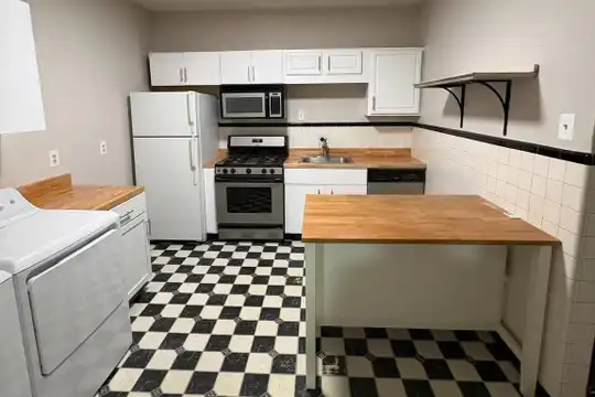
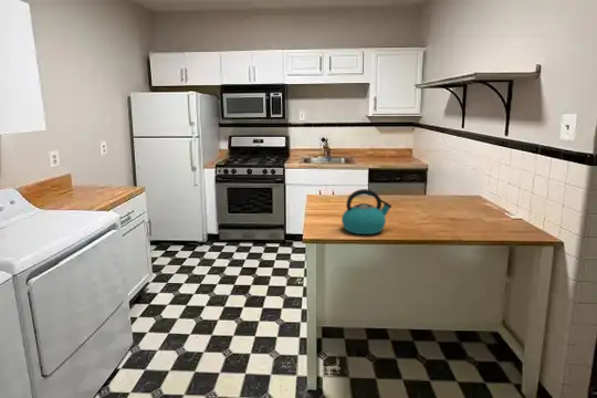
+ kettle (366, 209)
